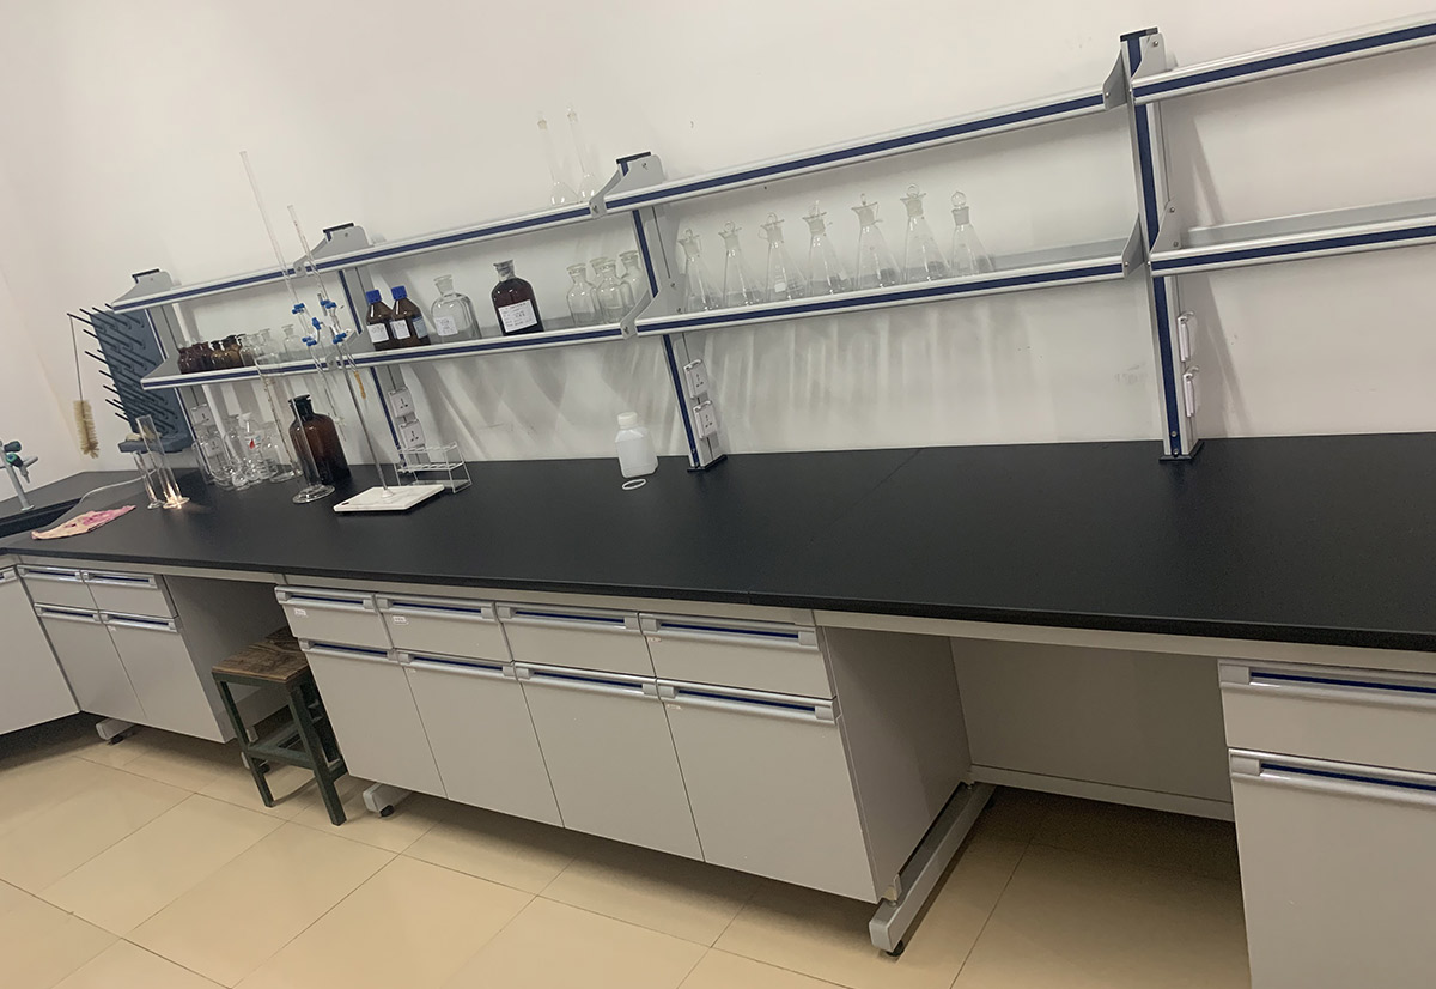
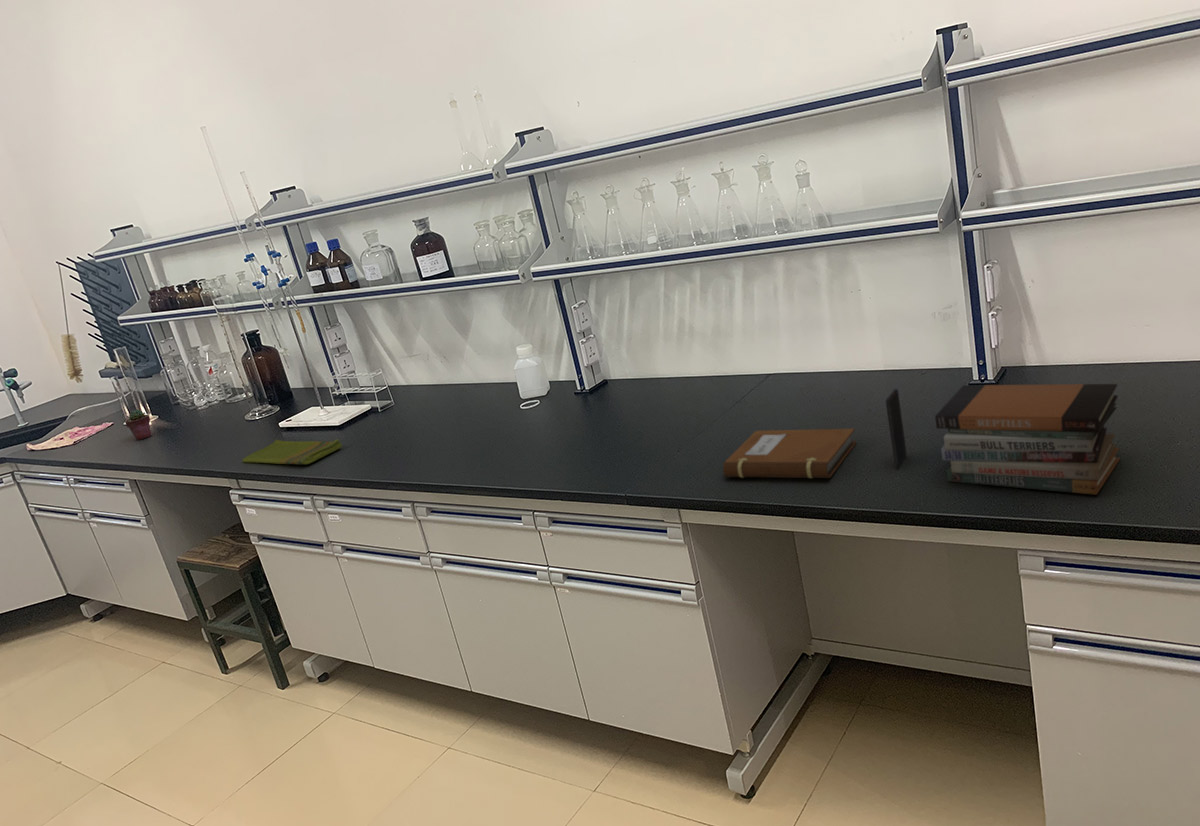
+ smartphone (896, 428)
+ potted succulent (138, 423)
+ book stack (1026, 435)
+ notebook (786, 453)
+ dish towel (290, 451)
